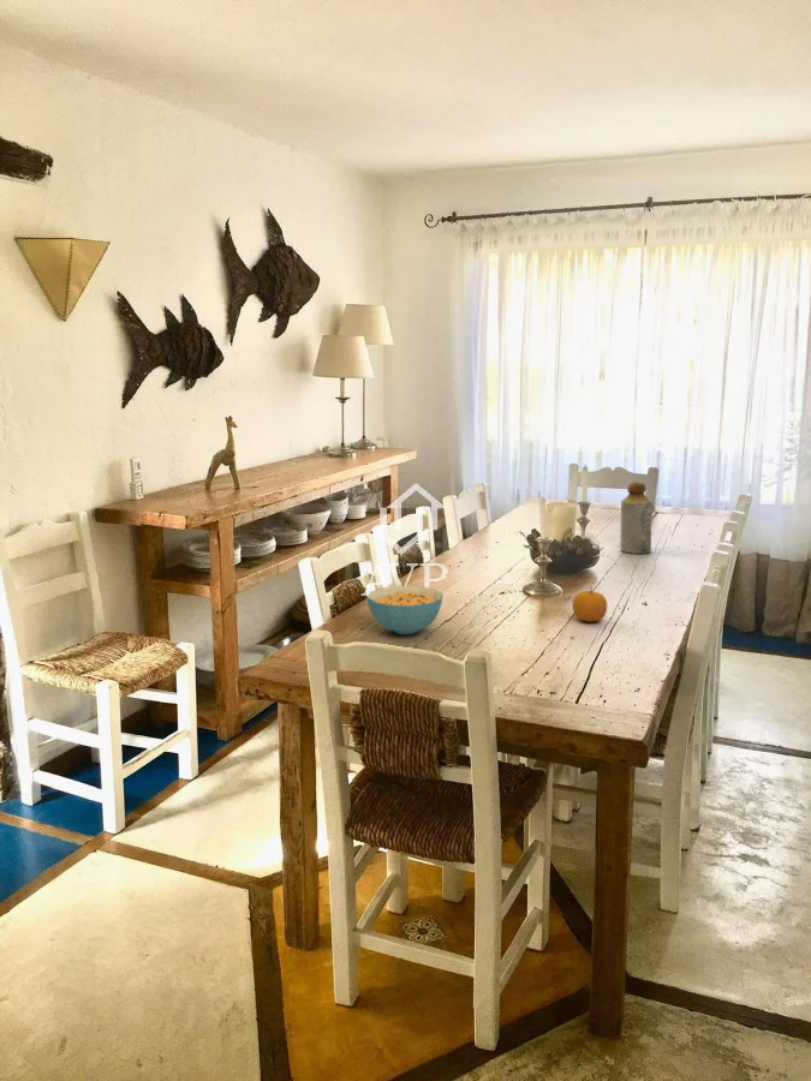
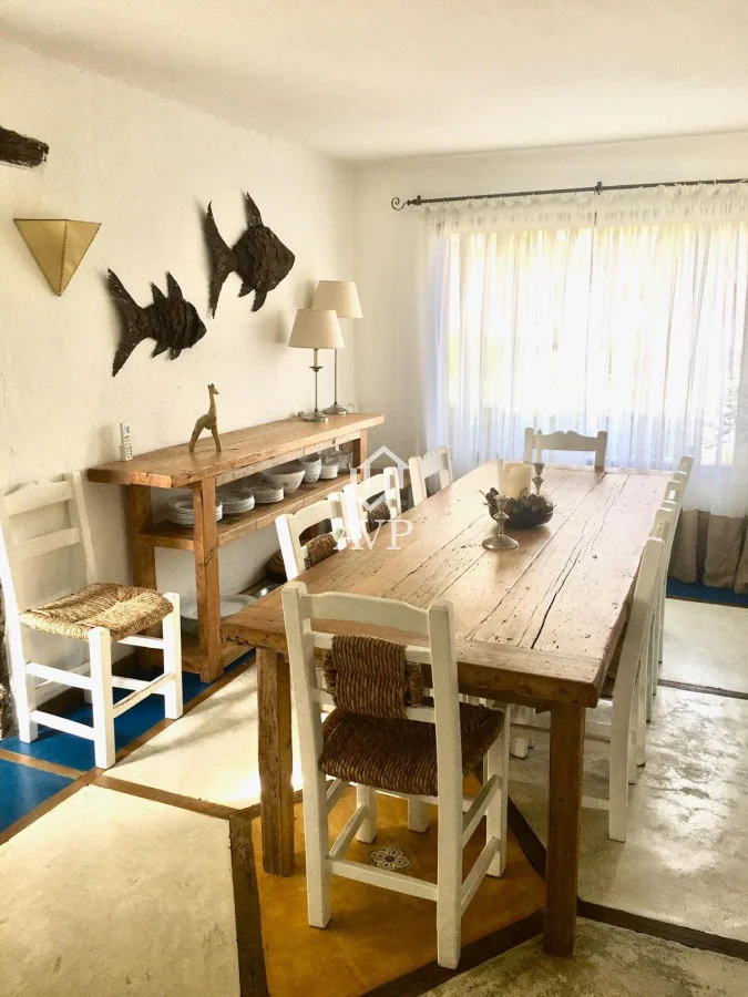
- fruit (590, 602)
- cereal bowl (405, 613)
- bottle (636, 516)
